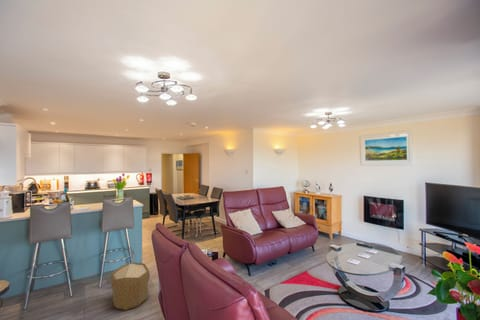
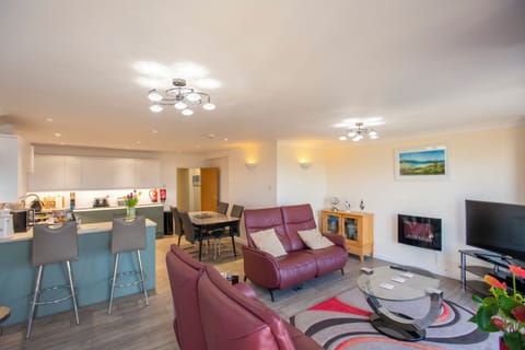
- pouf (130, 282)
